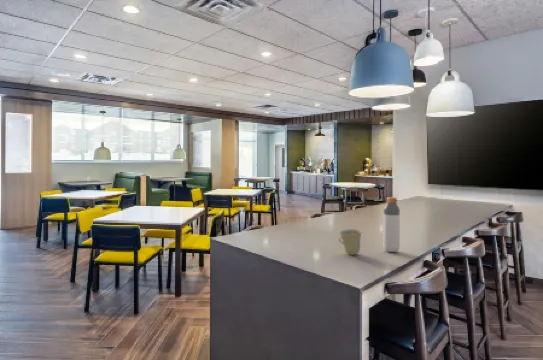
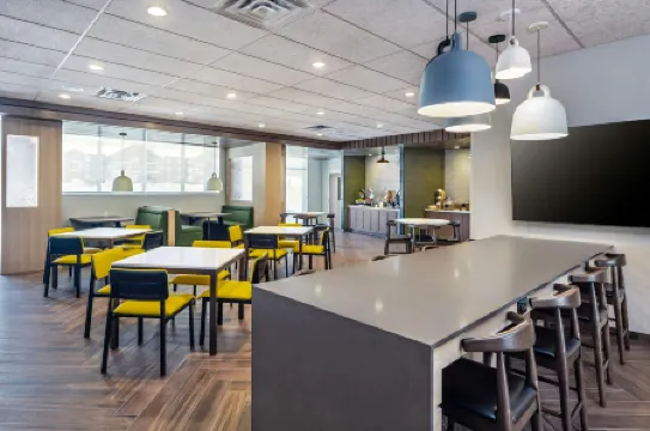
- bottle (391, 224)
- cup (350, 242)
